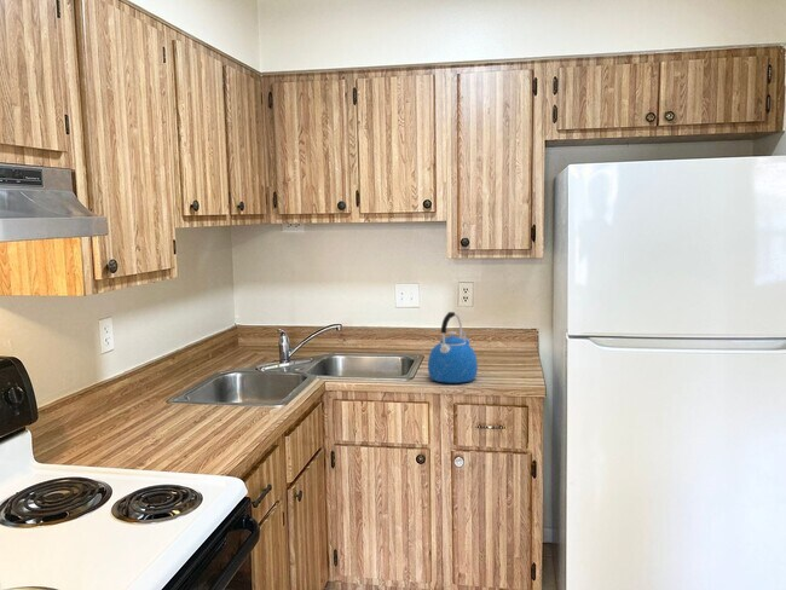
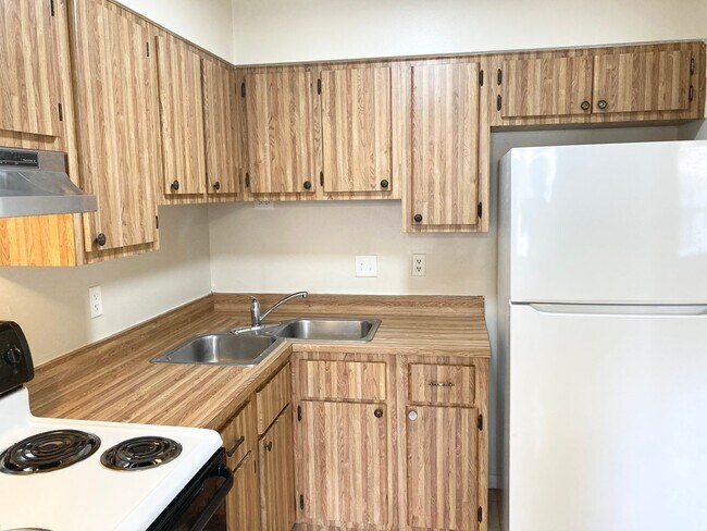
- kettle (455, 343)
